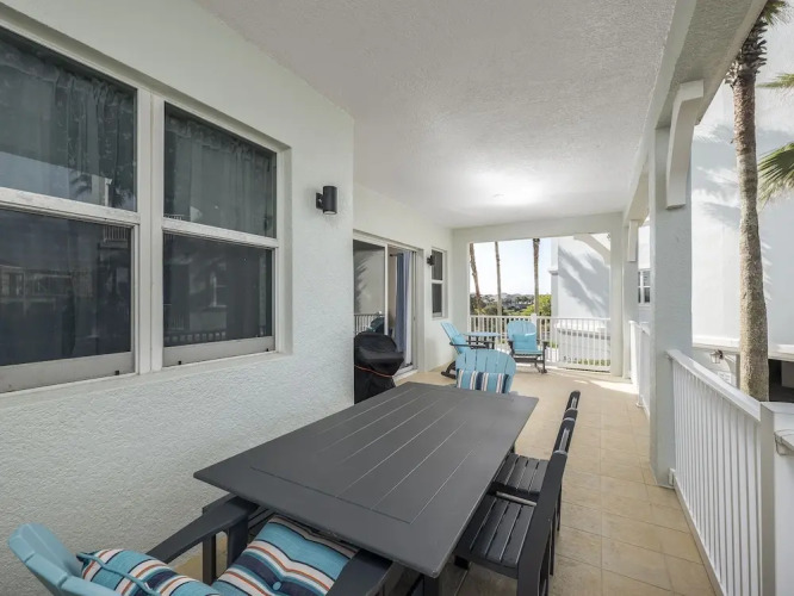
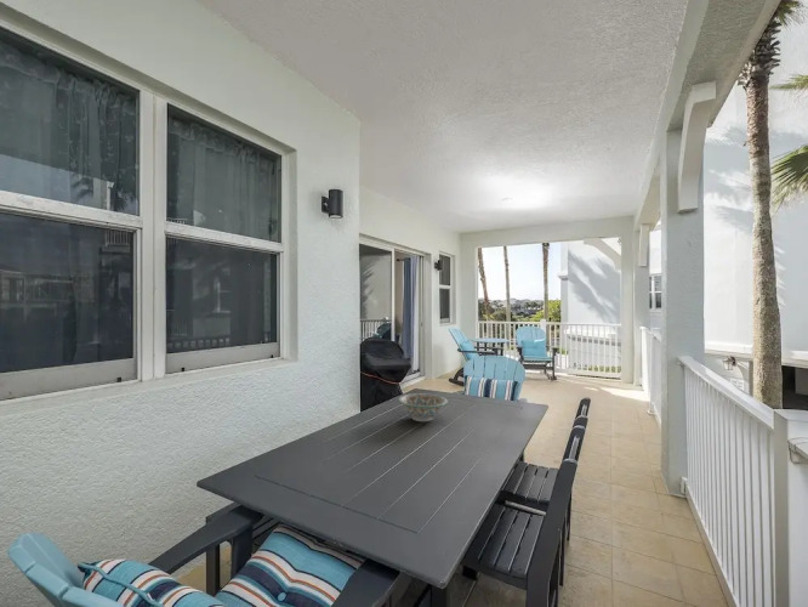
+ decorative bowl (422, 408)
